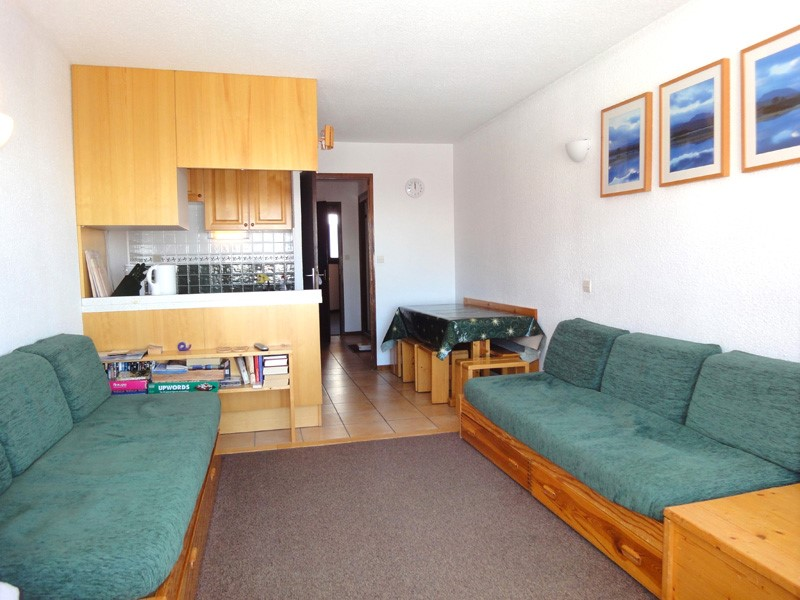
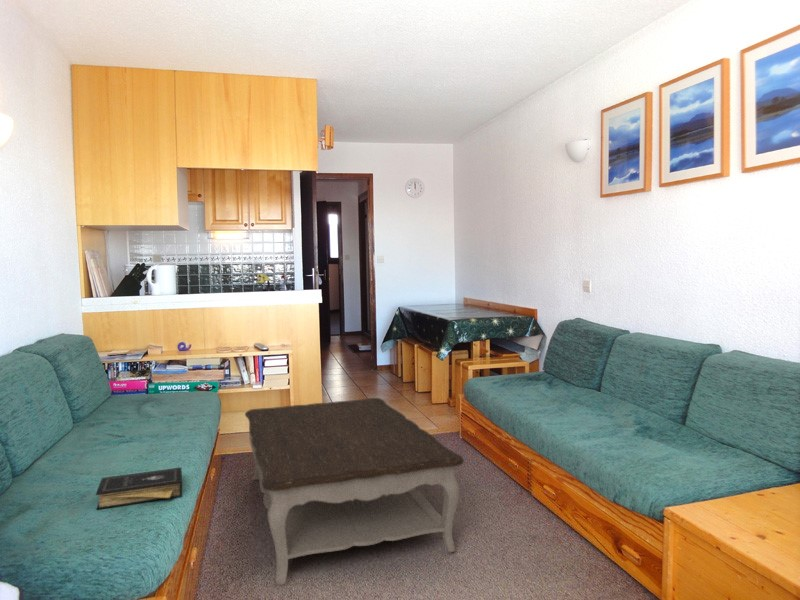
+ book (141, 488)
+ coffee table (338, 469)
